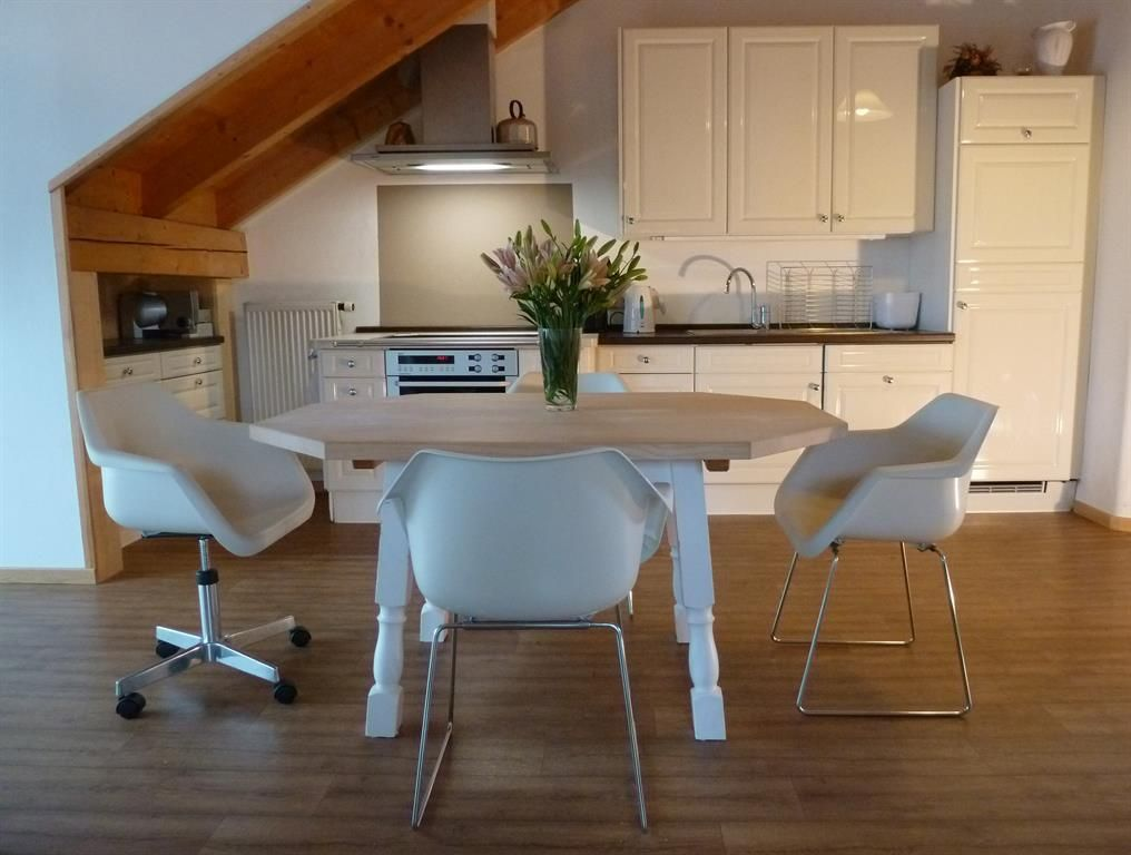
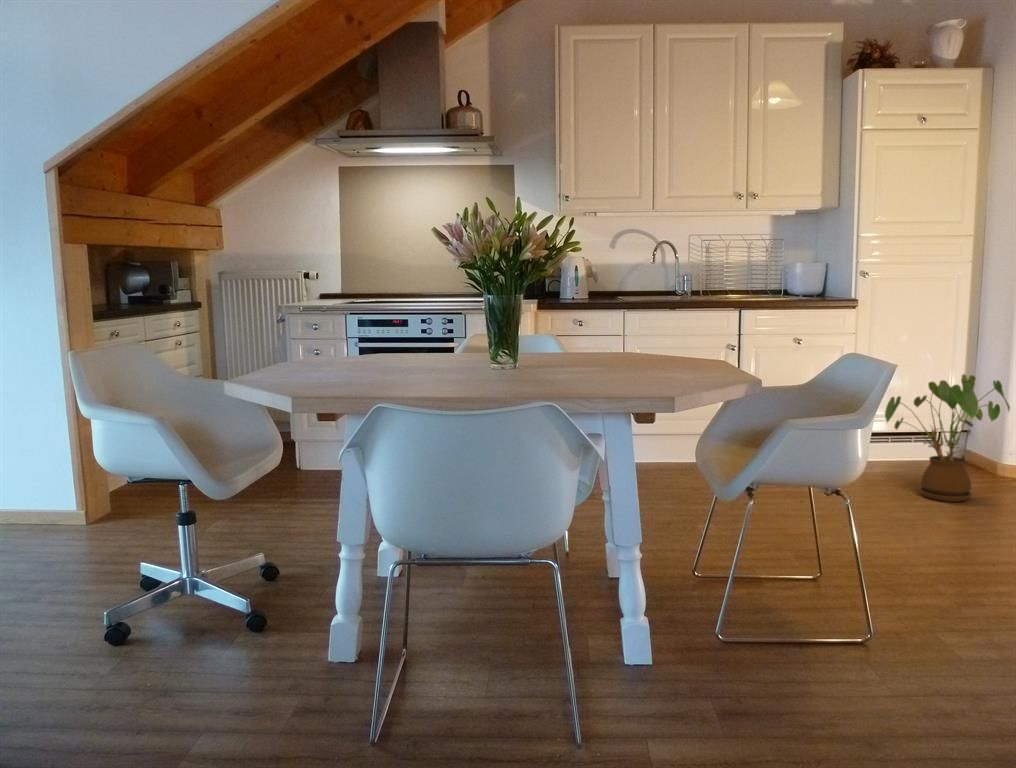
+ house plant (942, 437)
